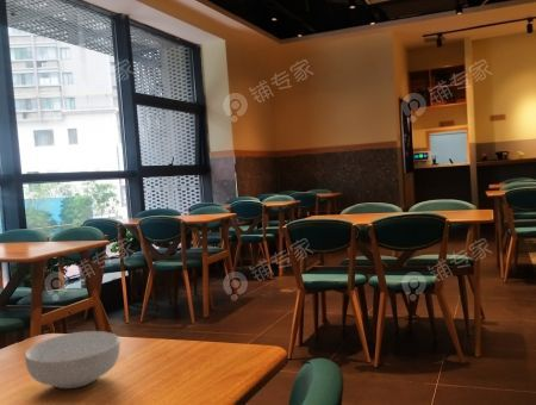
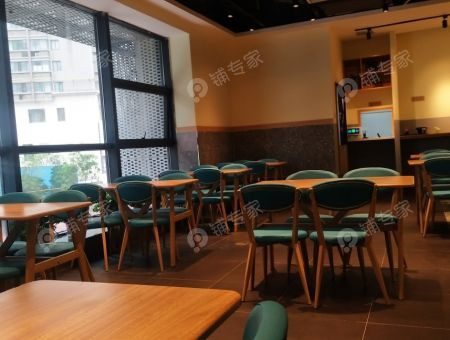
- cereal bowl (74, 362)
